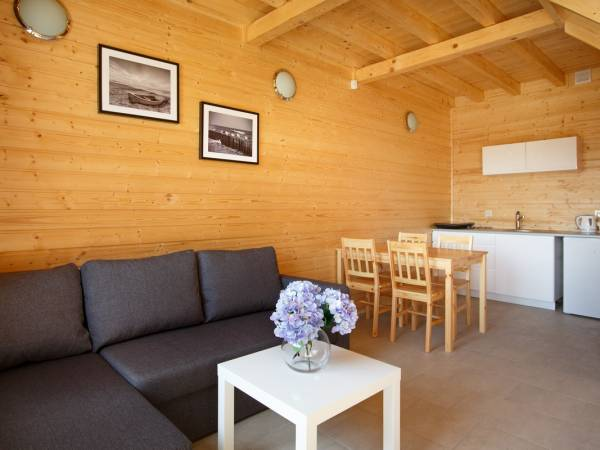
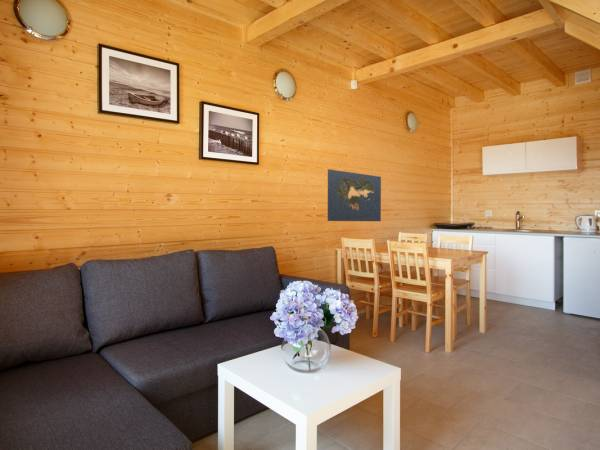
+ map (355, 197)
